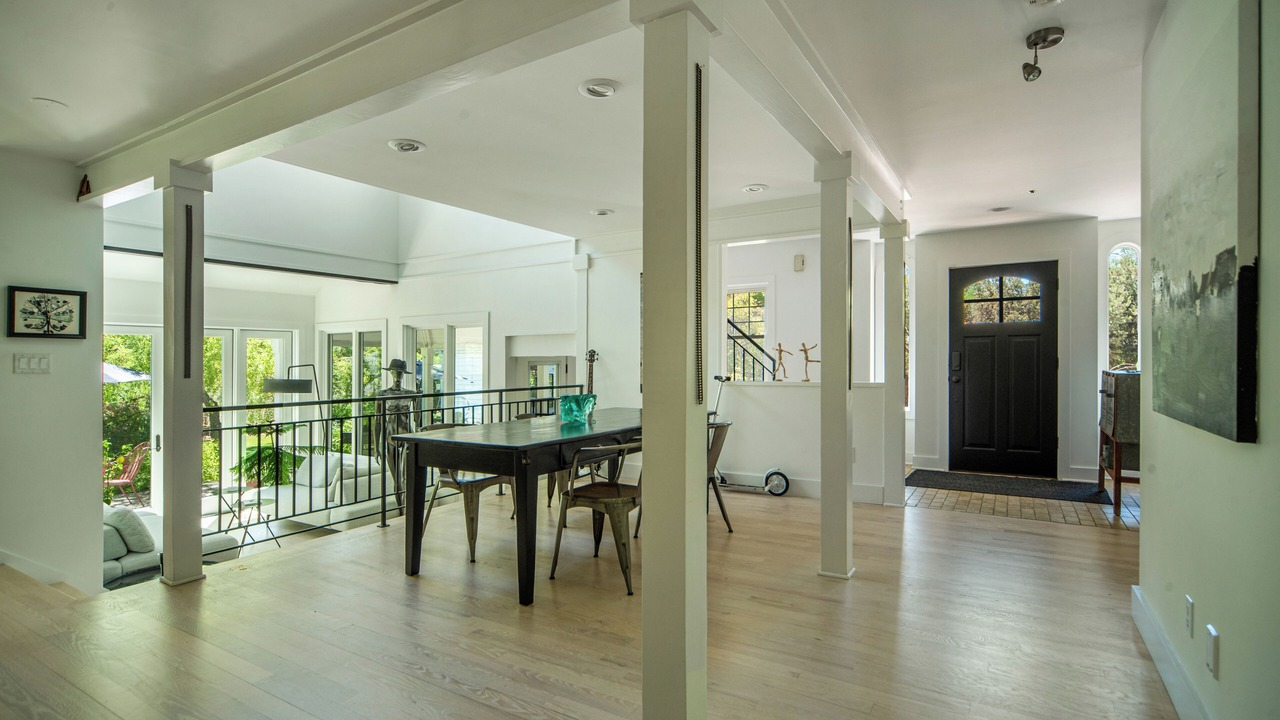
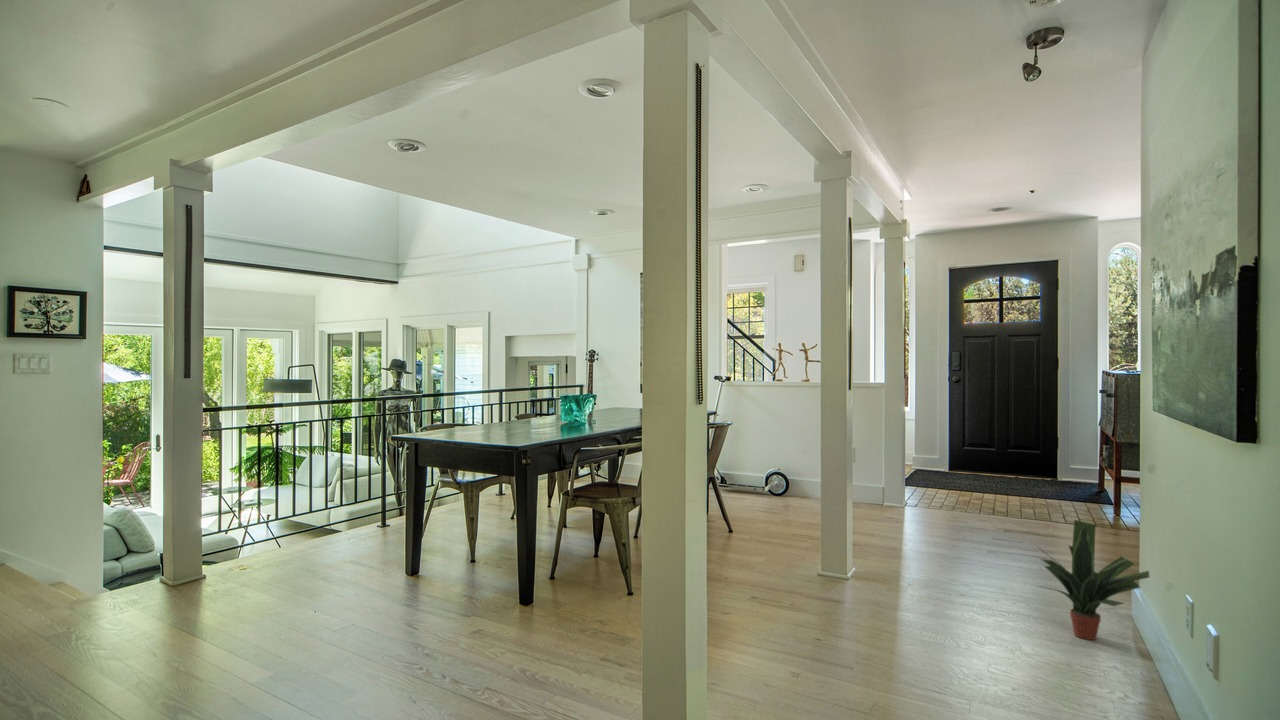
+ potted plant (1088, 583)
